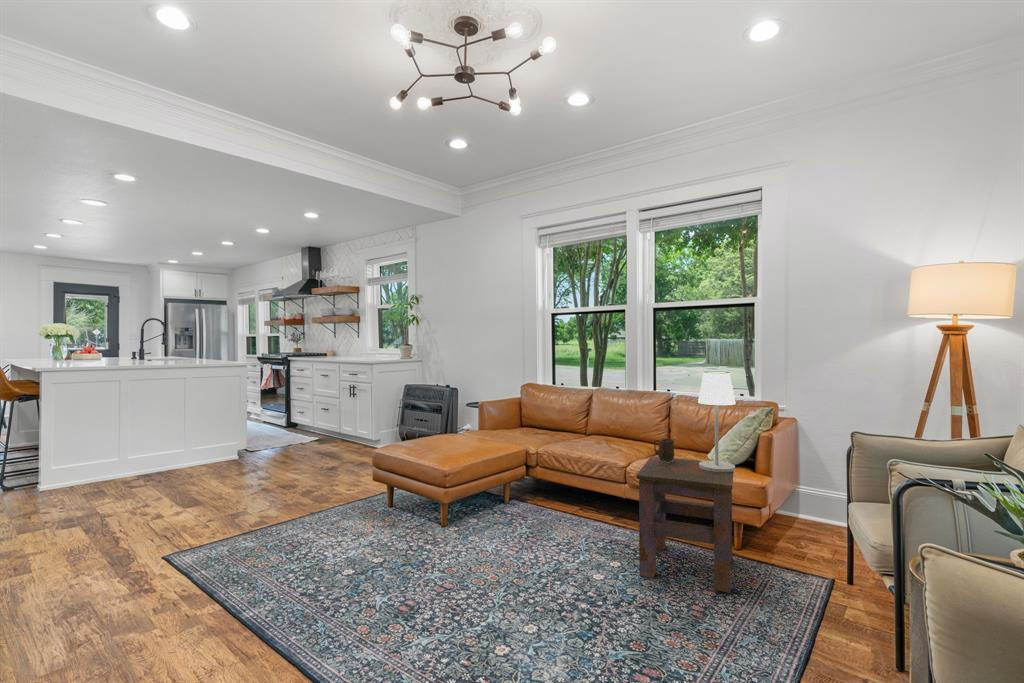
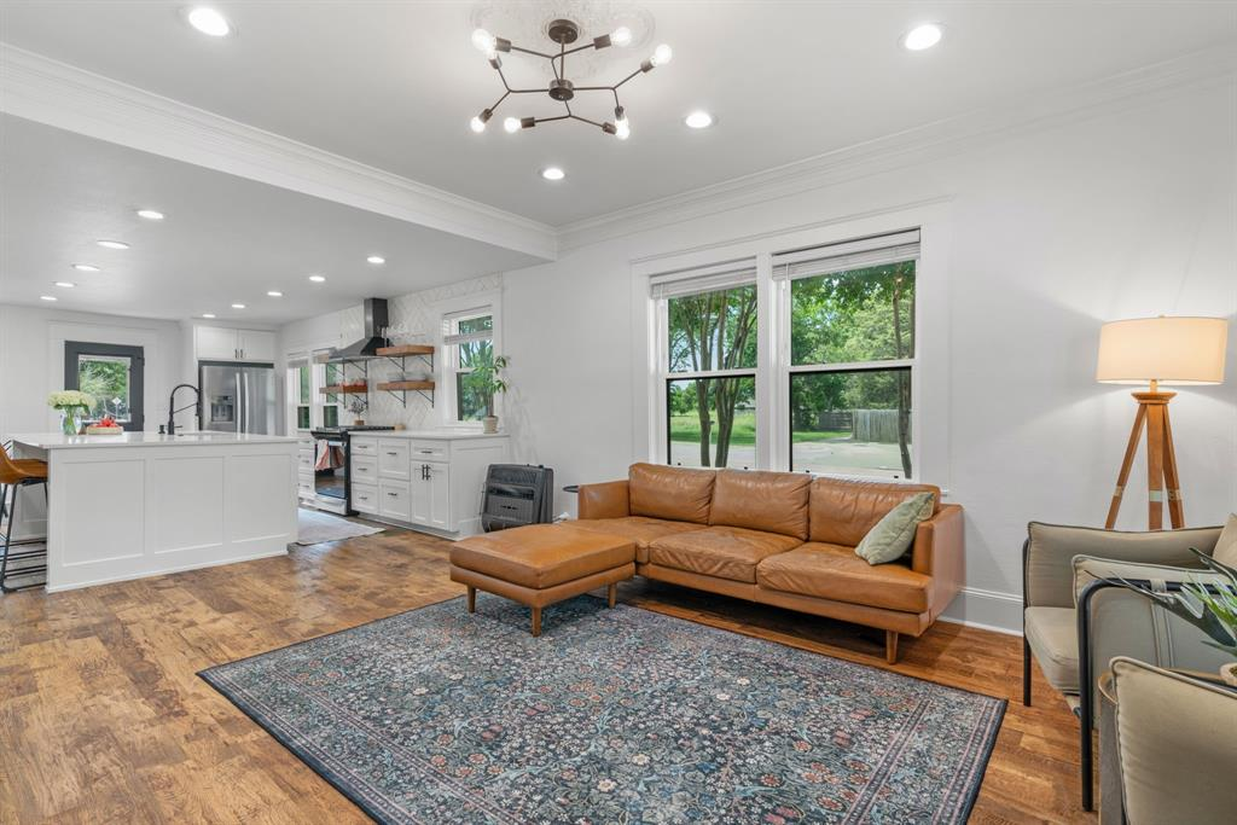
- side table (687, 515)
- table lamp (716, 419)
- mug (664, 449)
